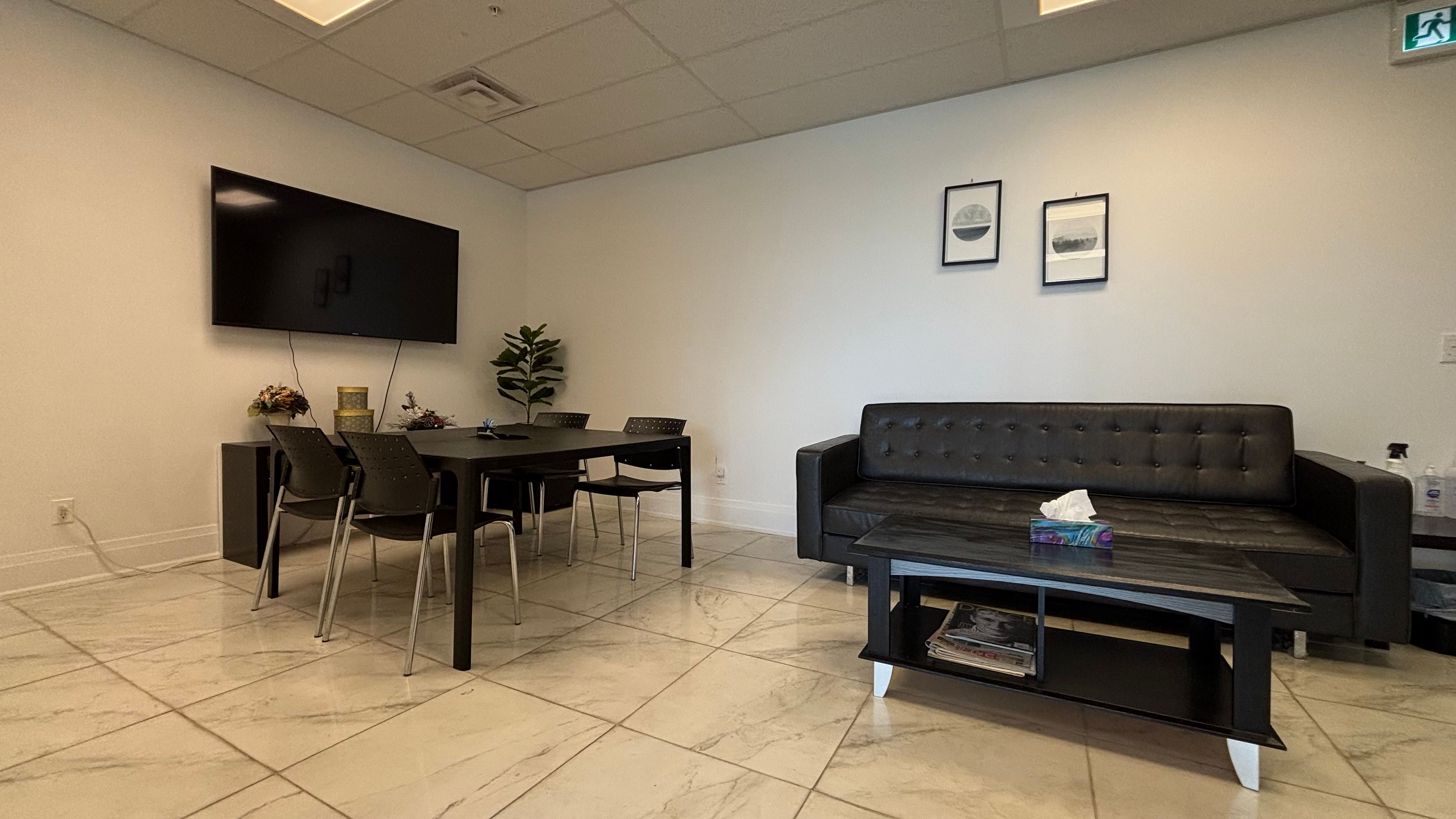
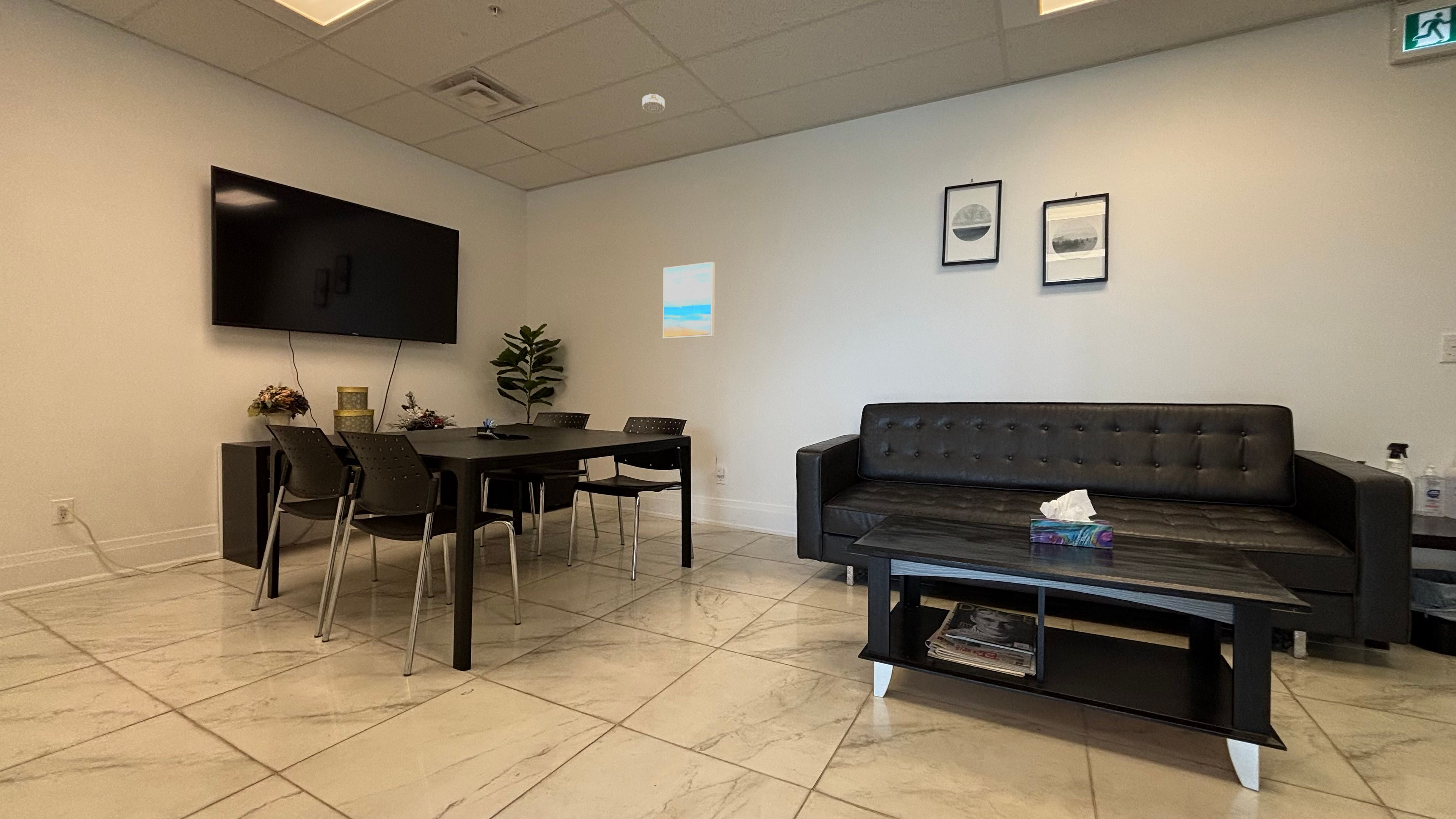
+ wall art (688, 301)
+ smoke detector (653, 103)
